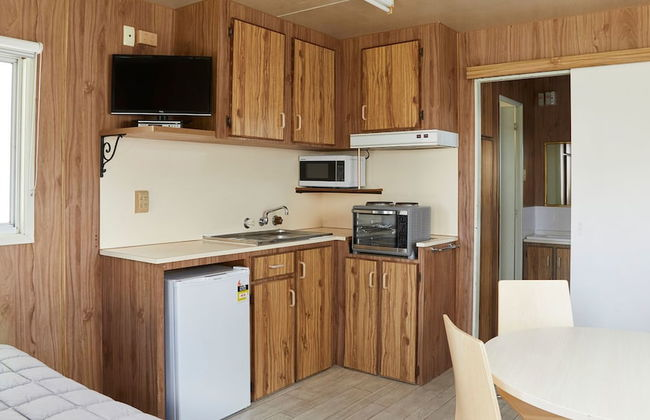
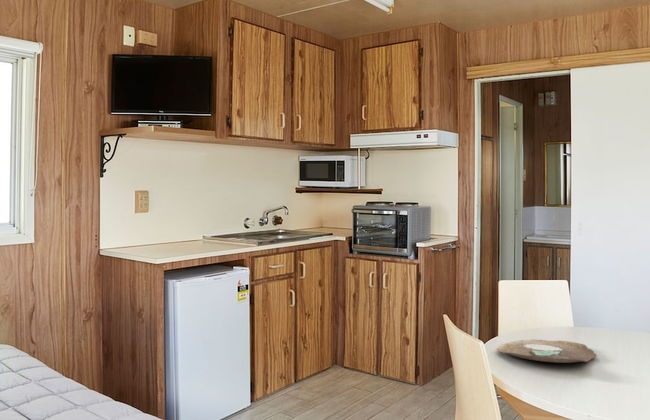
+ decorative bowl (545, 350)
